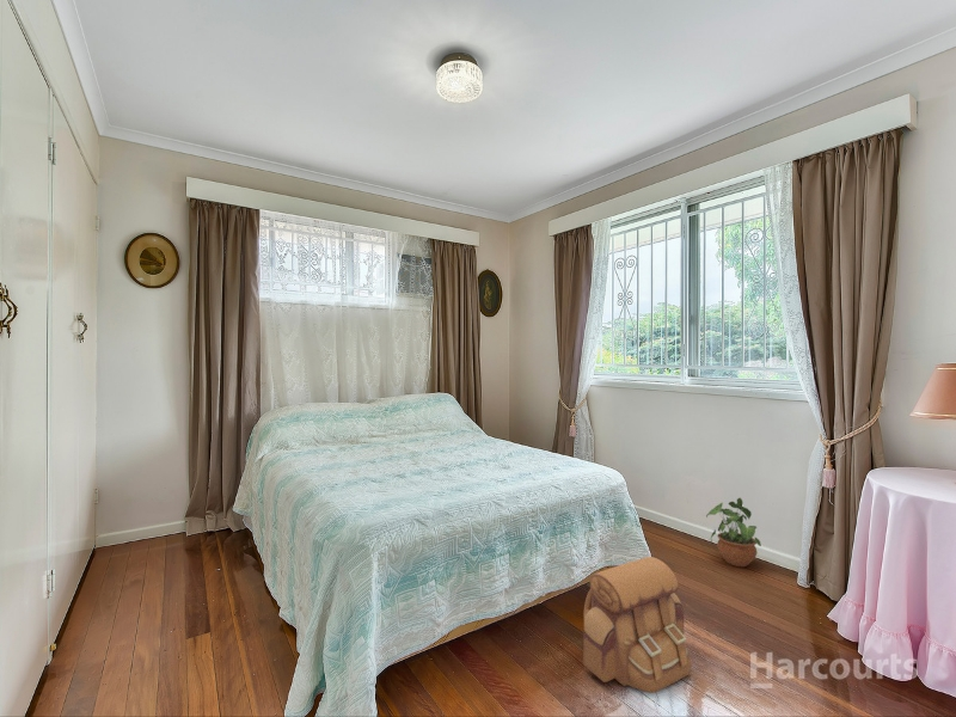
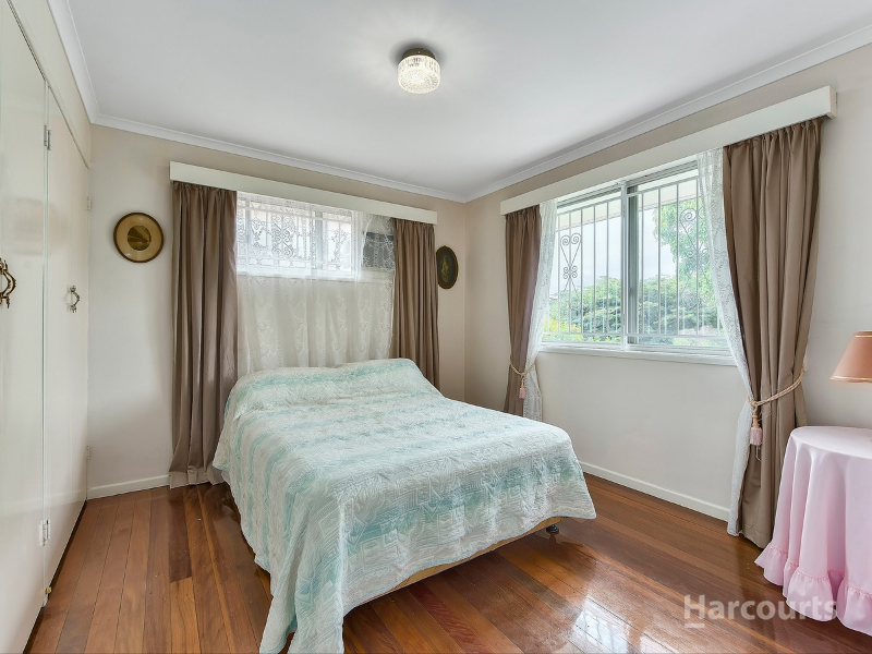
- backpack (635, 613)
- potted plant (736, 529)
